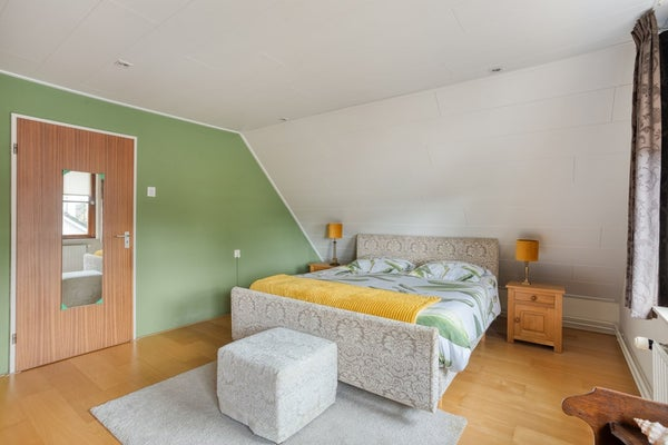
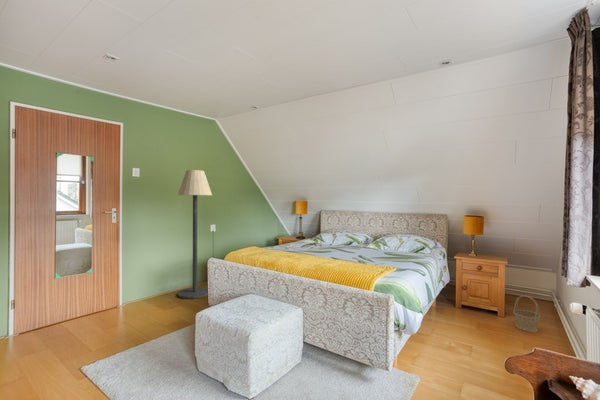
+ floor lamp (195, 232)
+ basket (526, 311)
